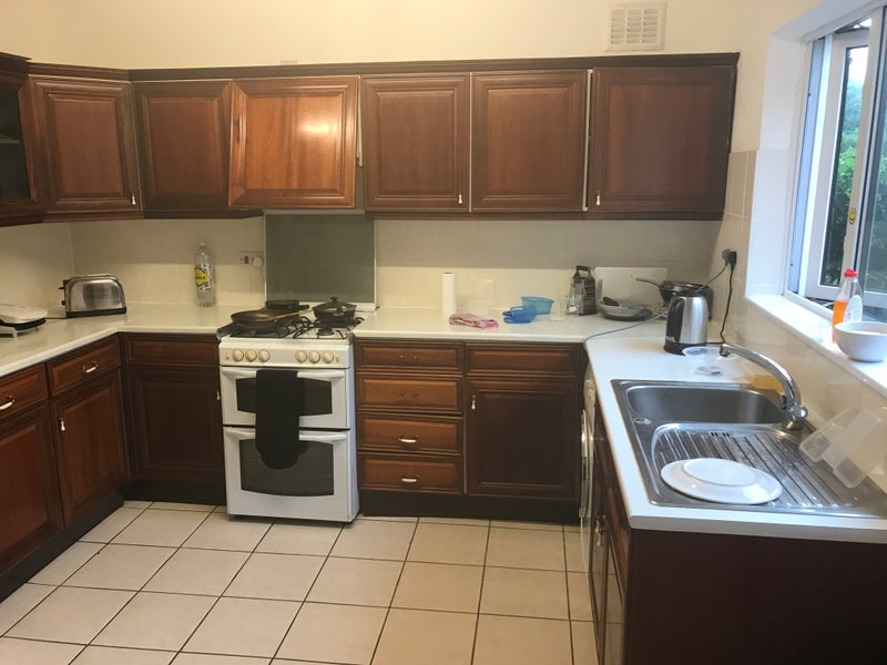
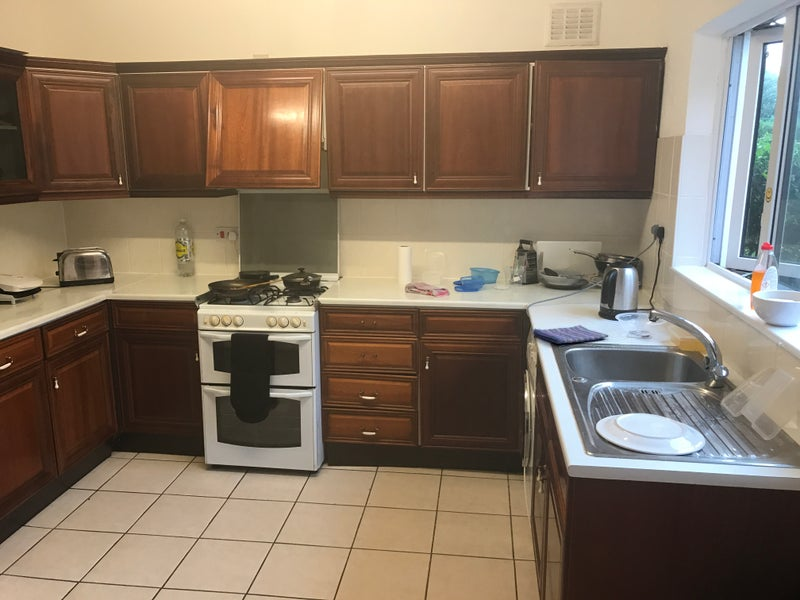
+ dish towel (569, 333)
